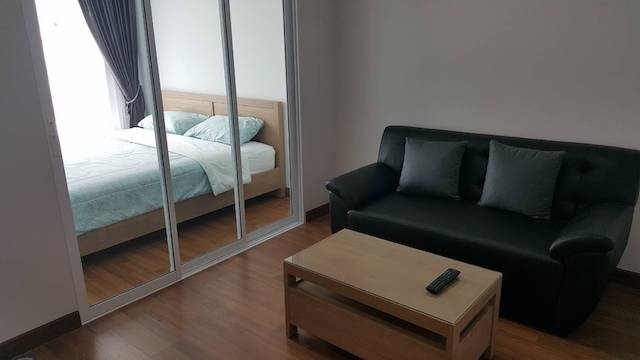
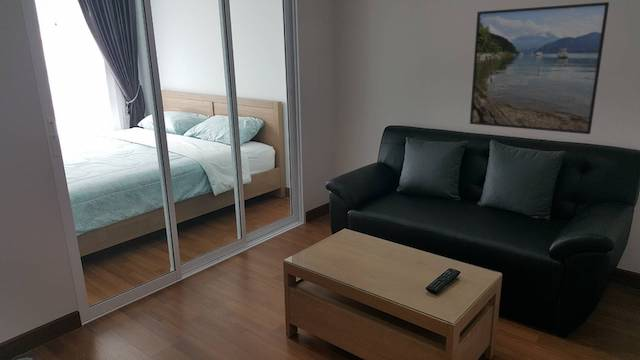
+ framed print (531, 70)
